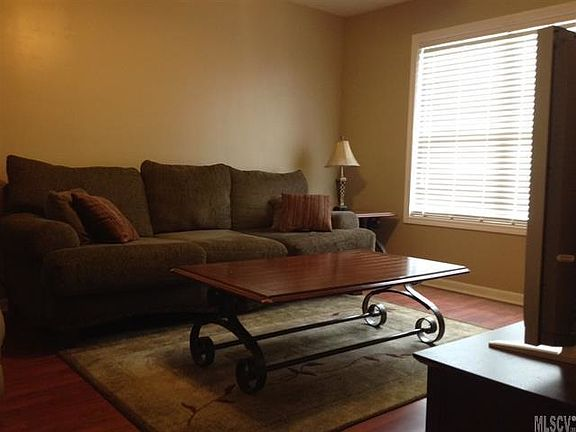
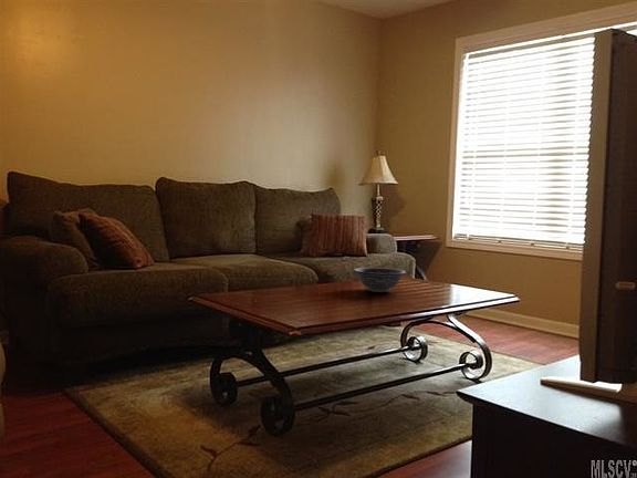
+ decorative bowl (378, 280)
